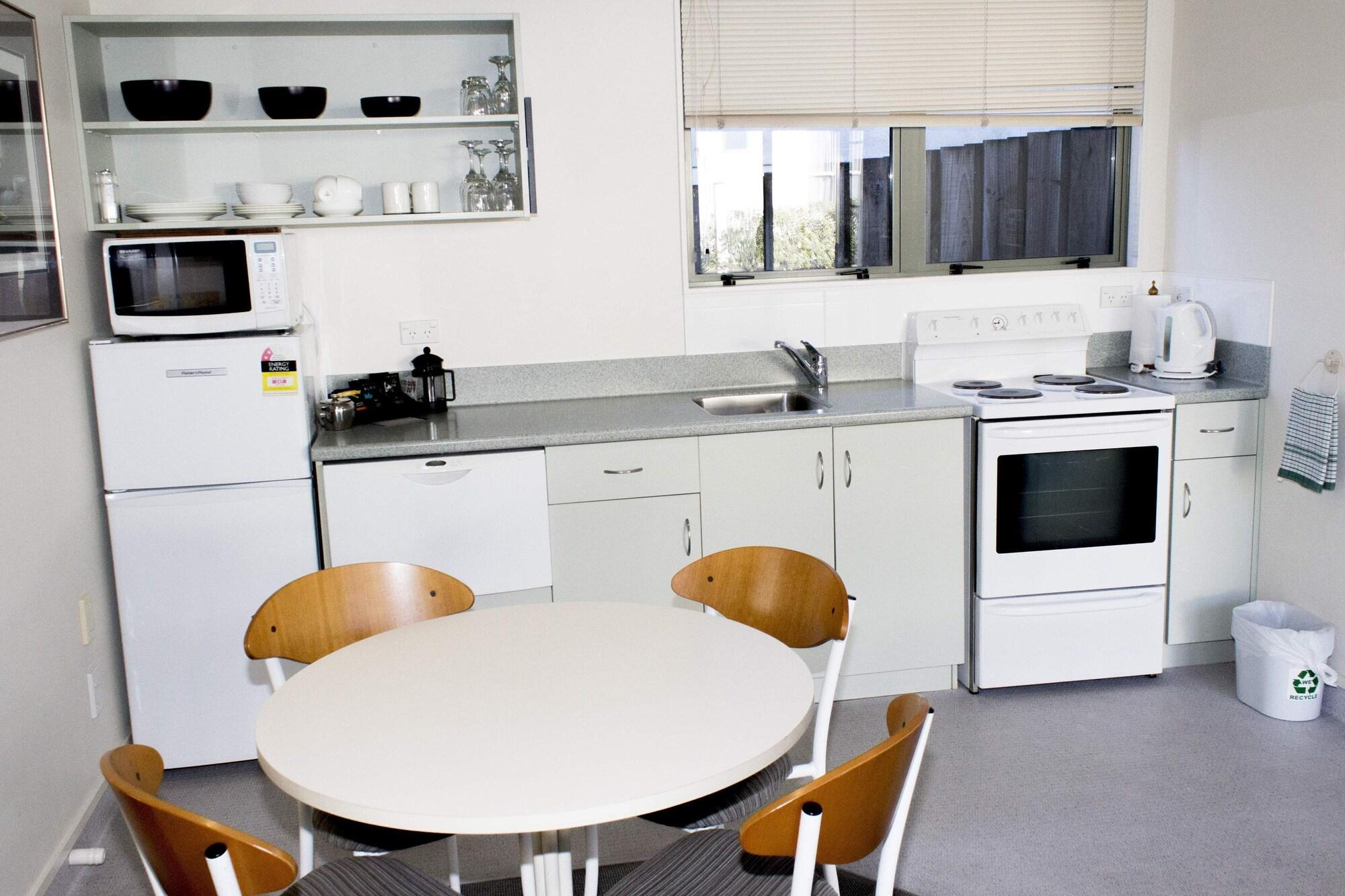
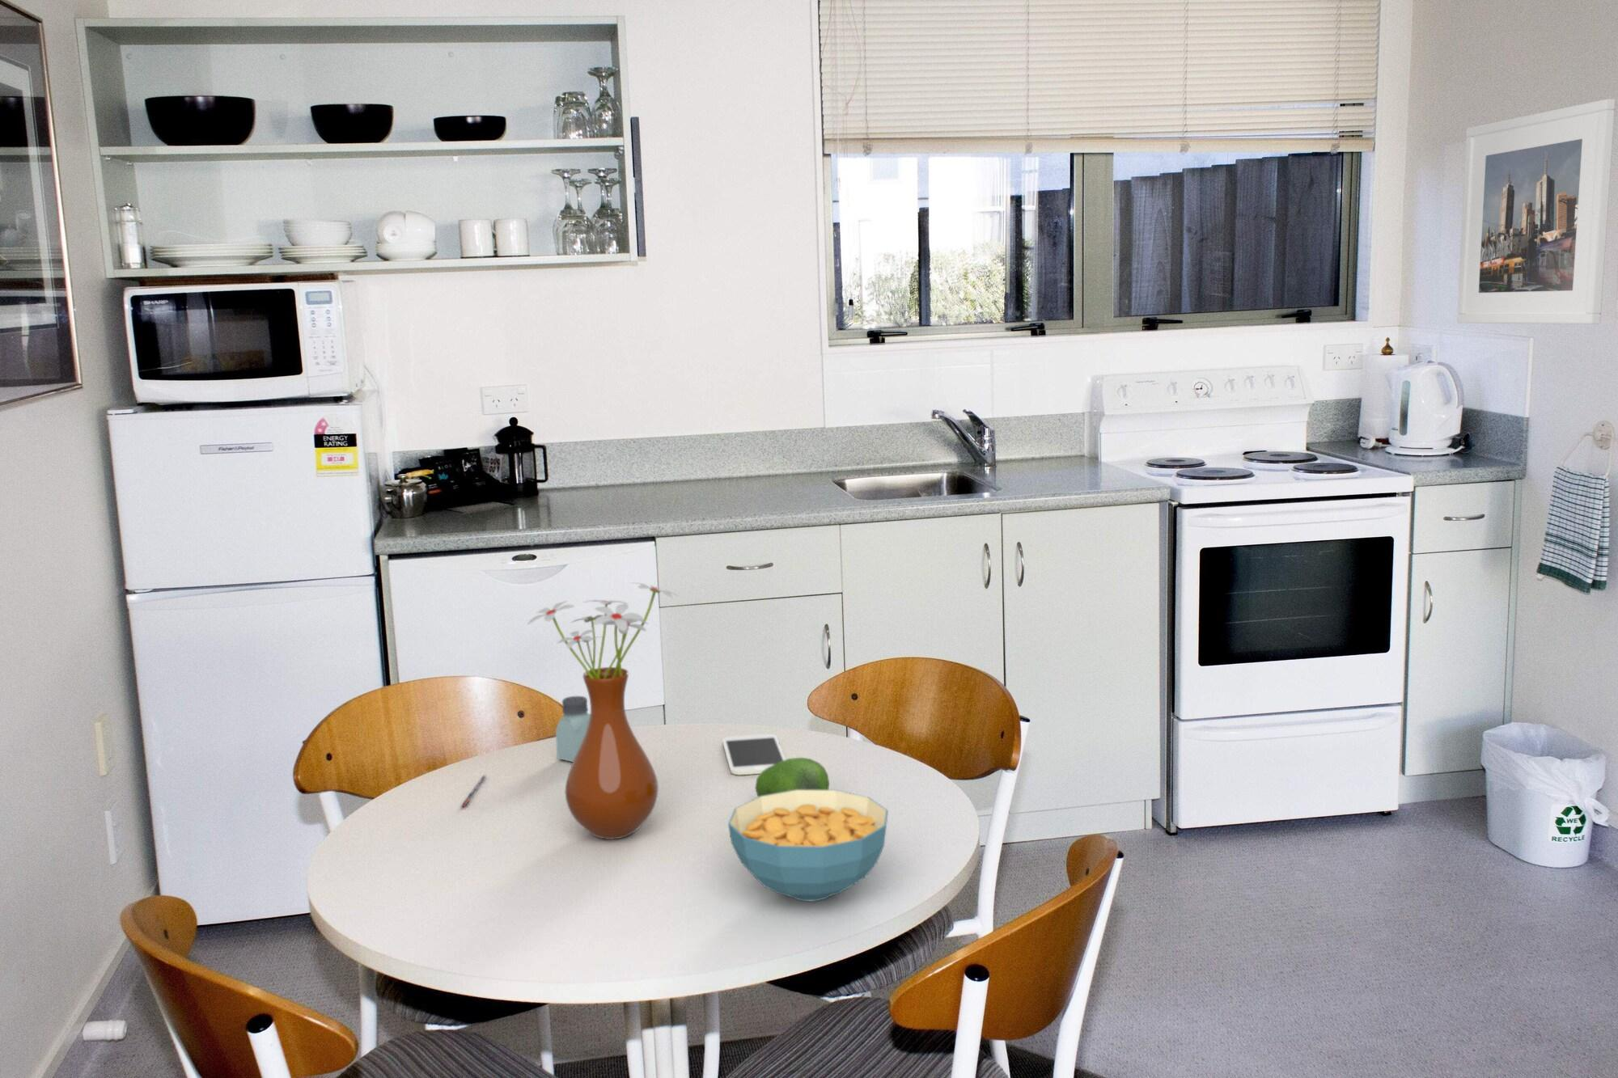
+ vase (611, 712)
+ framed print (1529, 220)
+ smartphone (754, 753)
+ saltshaker (576, 728)
+ cereal bowl (810, 854)
+ pen (474, 789)
+ fruit (792, 784)
